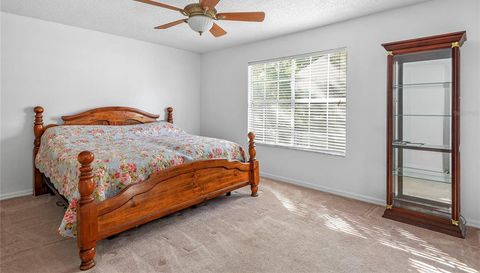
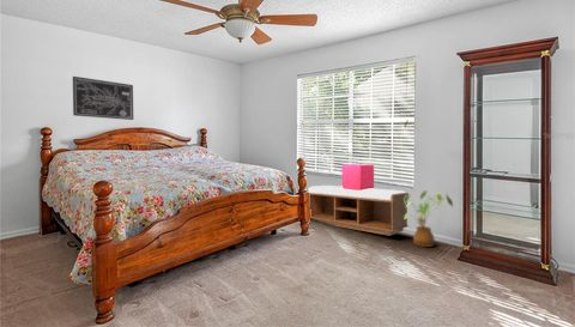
+ house plant (424, 218)
+ wall art (104, 99)
+ bench (353, 206)
+ storage bin (357, 176)
